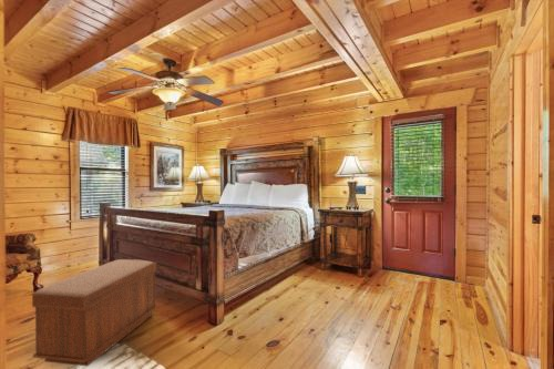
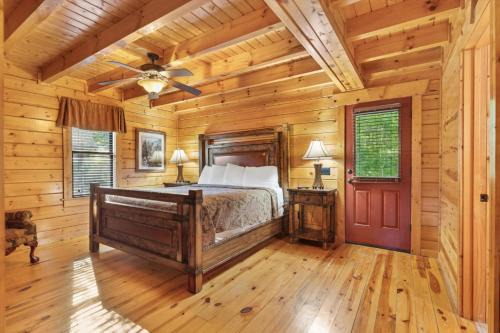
- bench (104, 303)
